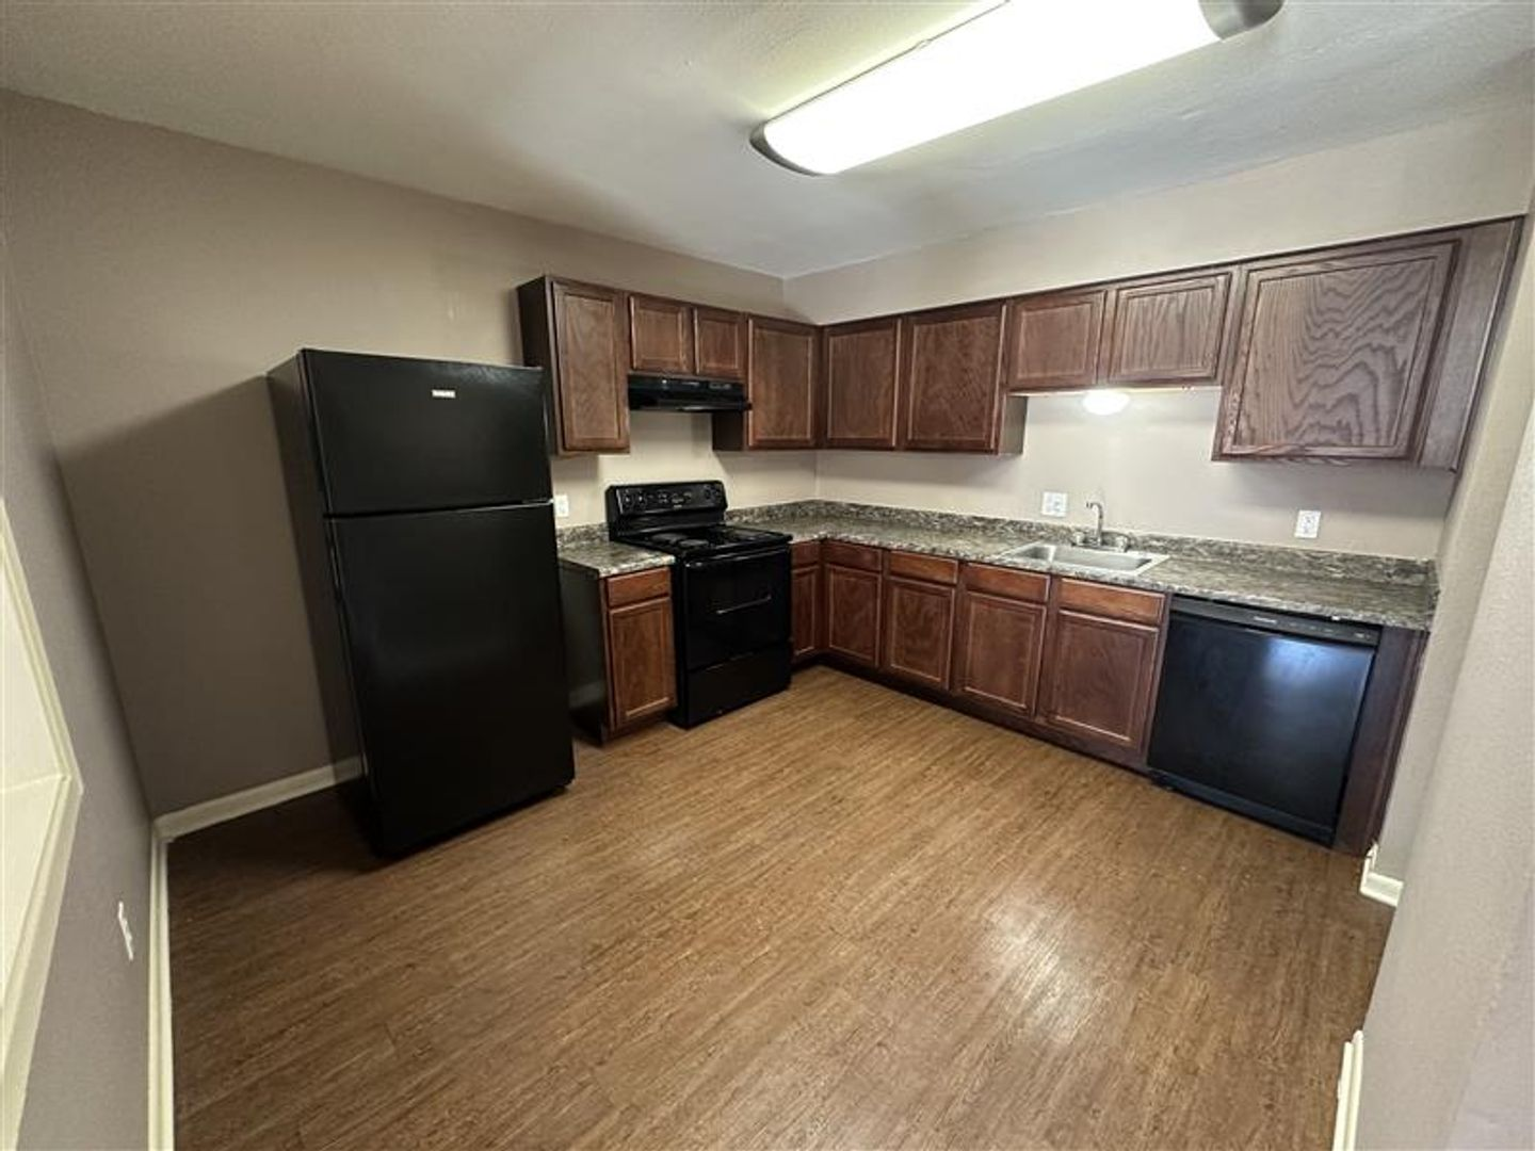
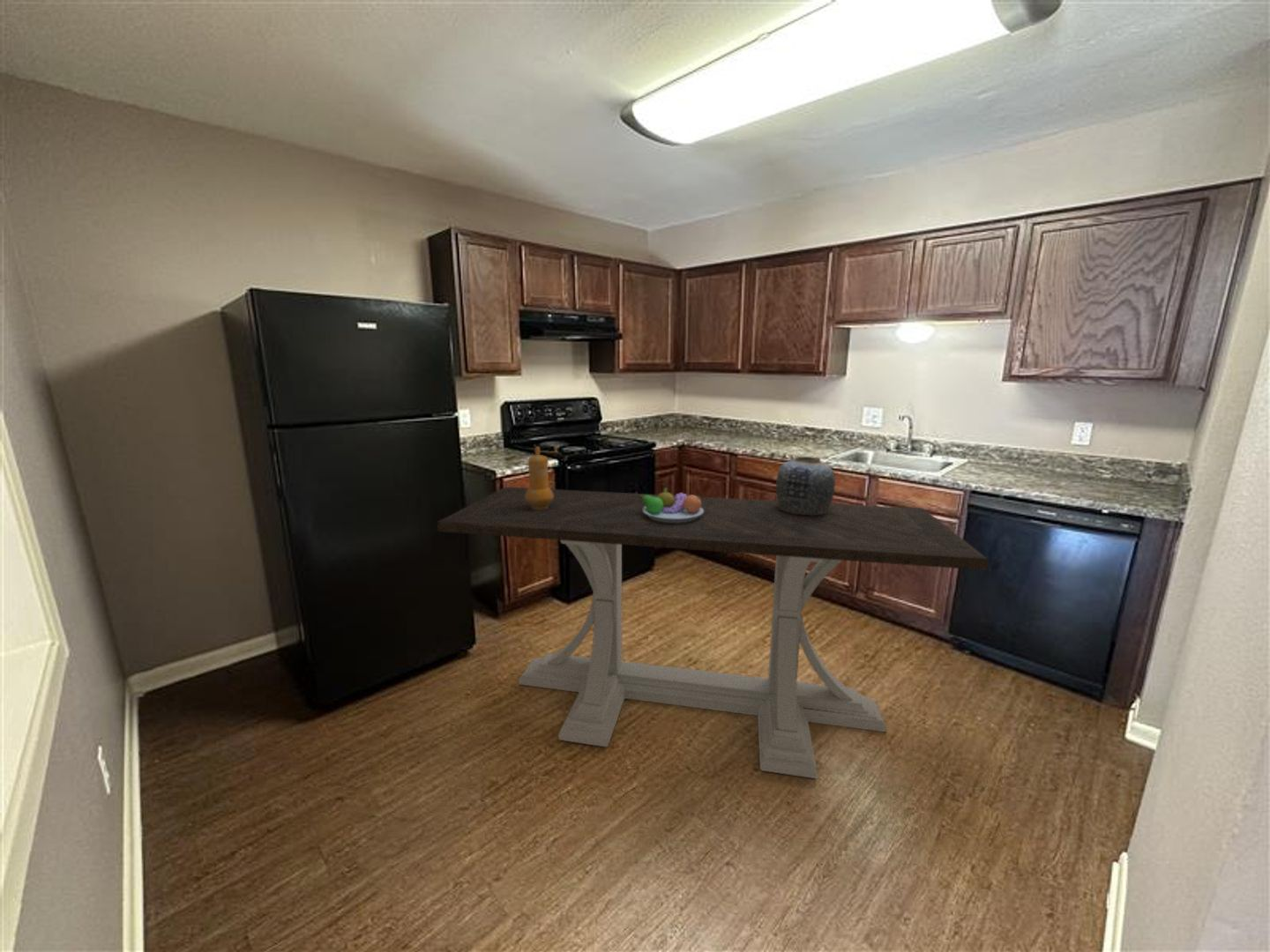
+ vase (805, 483)
+ pepper mill (542, 476)
+ dining table (684, 668)
+ fruit bowl (670, 502)
